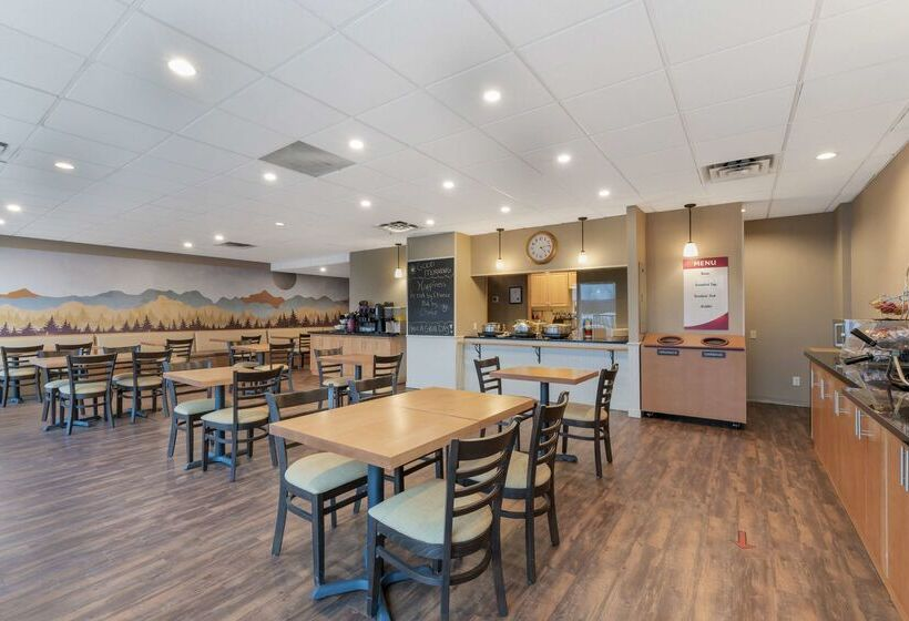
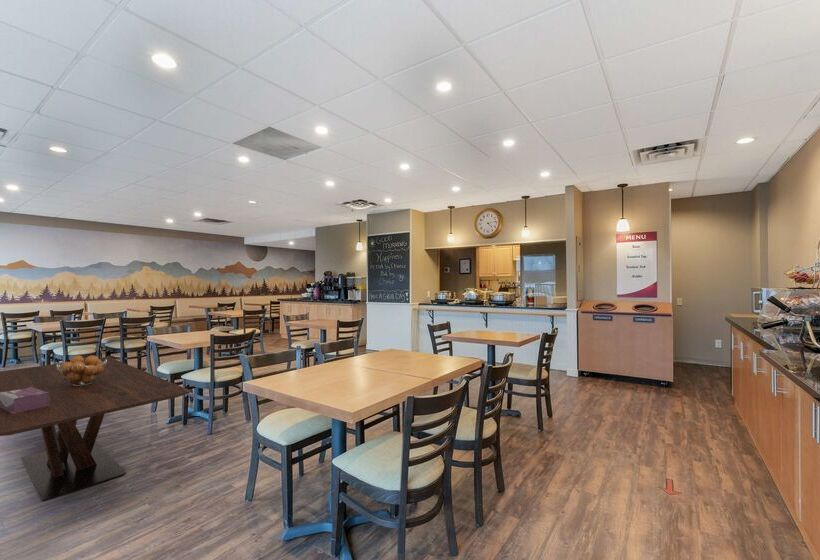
+ fruit basket (82, 369)
+ dining table (70, 424)
+ tissue box (24, 398)
